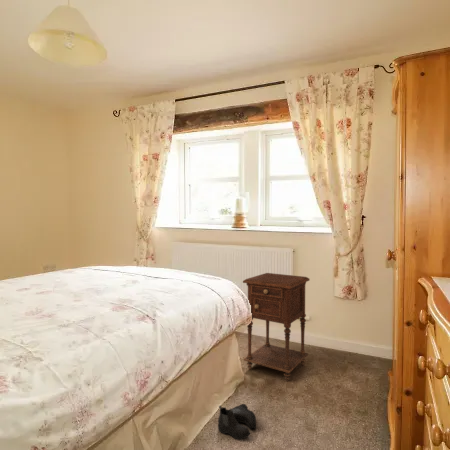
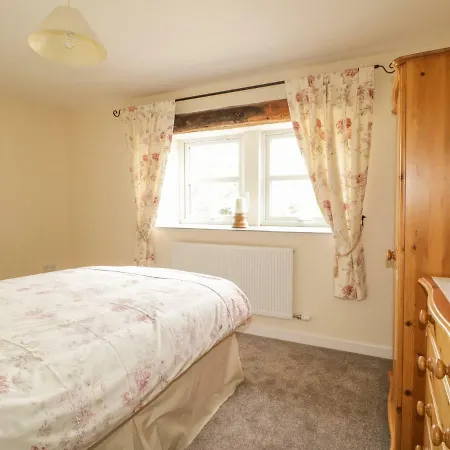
- boots (239, 413)
- nightstand (276, 322)
